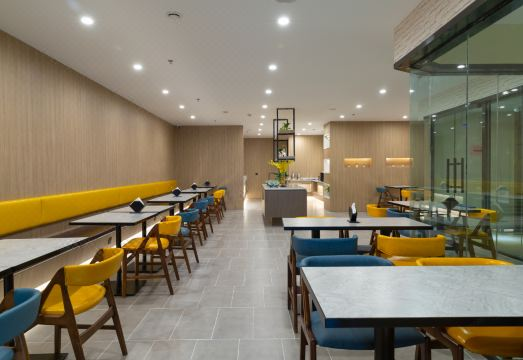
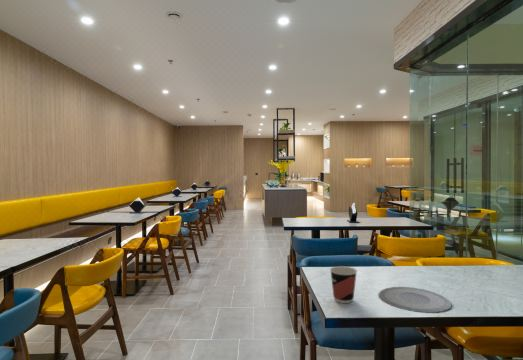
+ cup (343, 284)
+ plate (413, 298)
